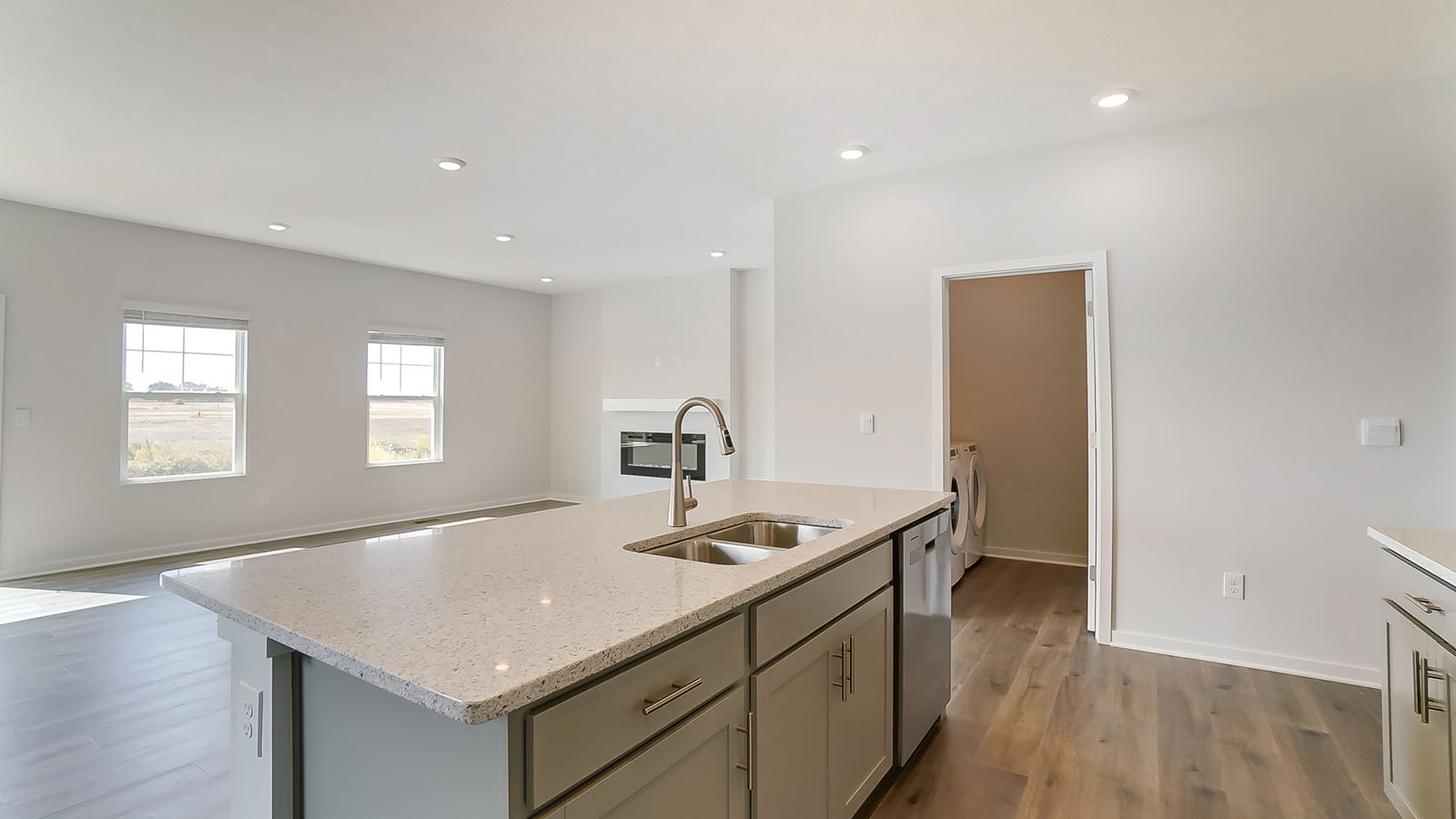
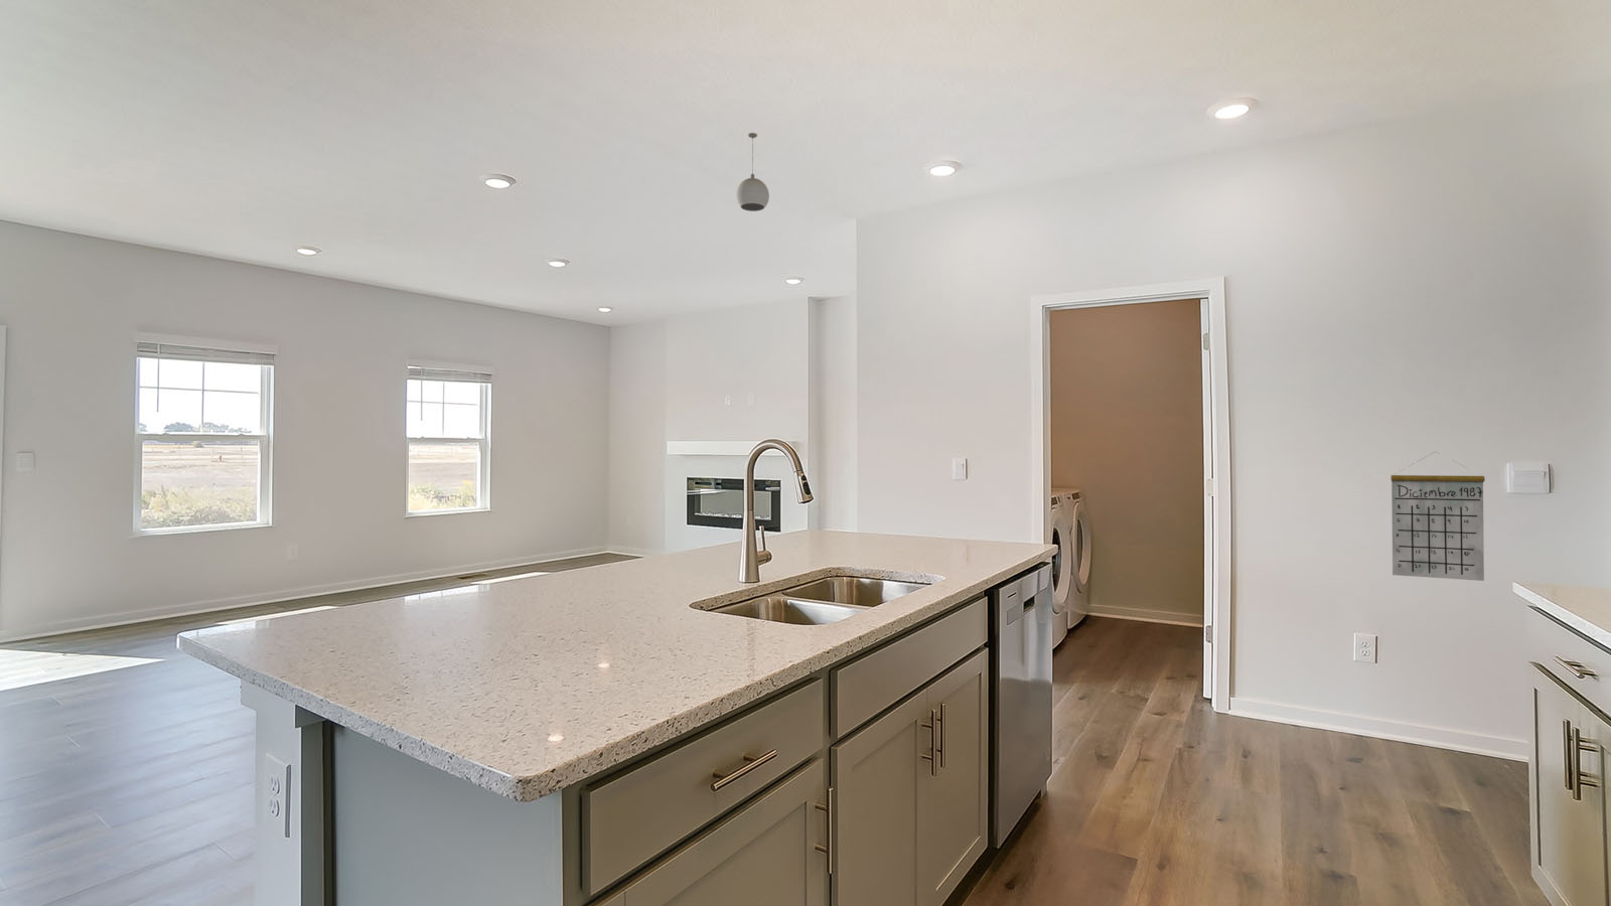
+ pendant light (752, 170)
+ calendar (1437, 514)
